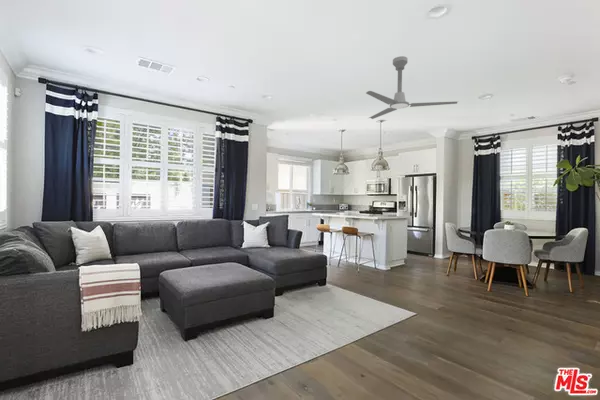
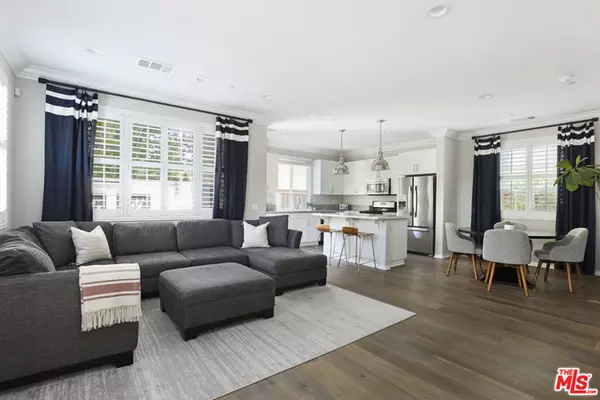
- ceiling fan (401, 81)
